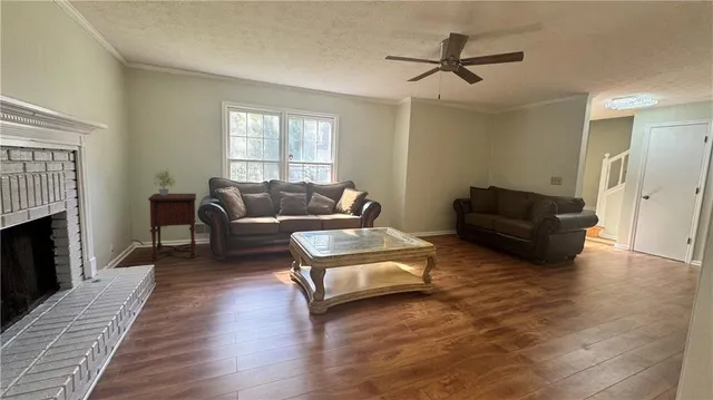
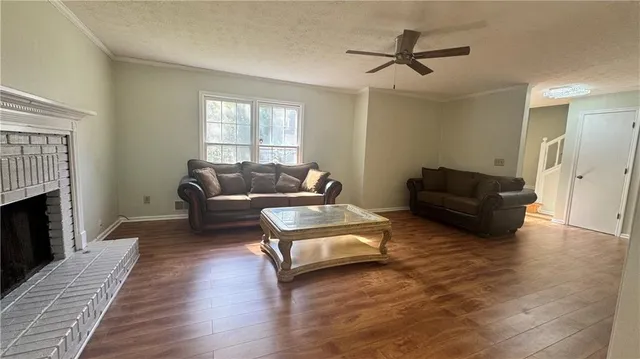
- side table (174, 224)
- potted plant (164, 181)
